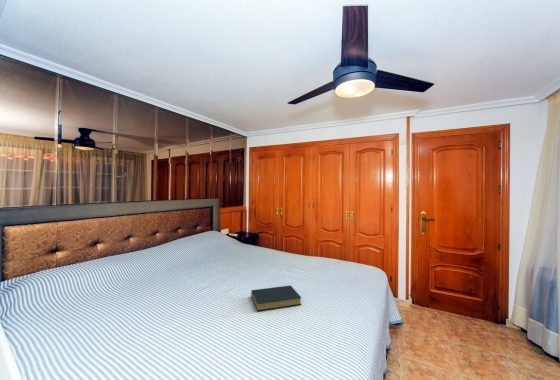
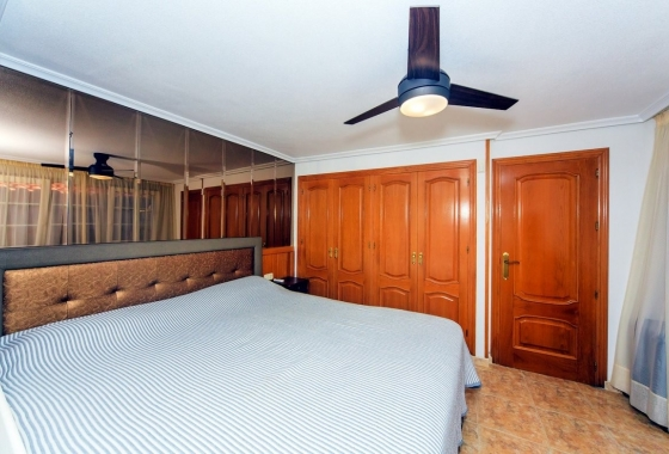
- hardback book (275, 297)
